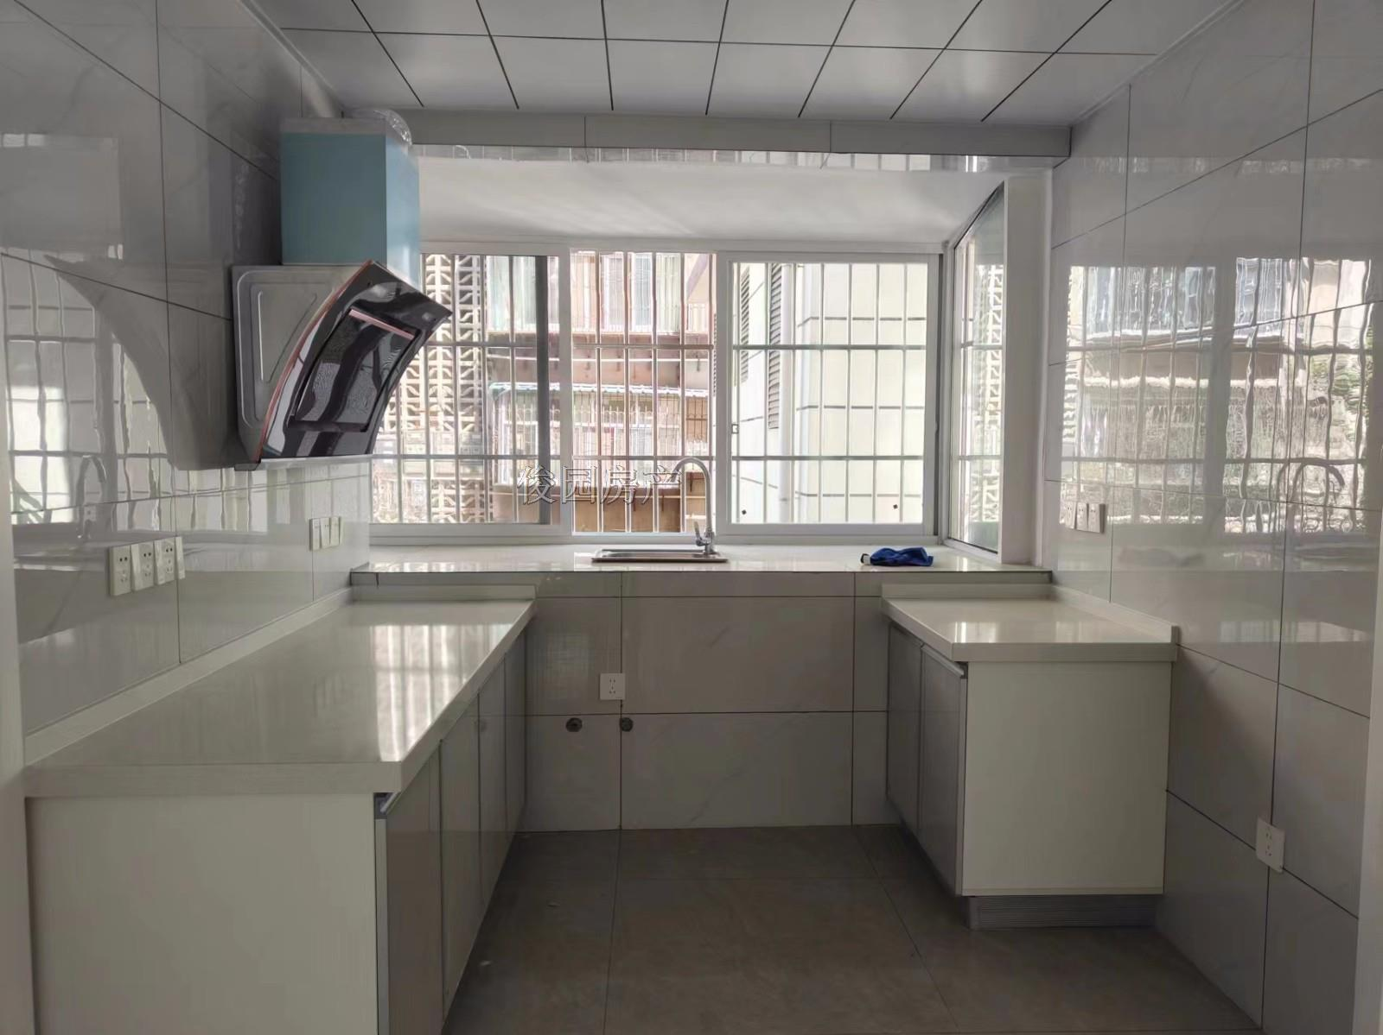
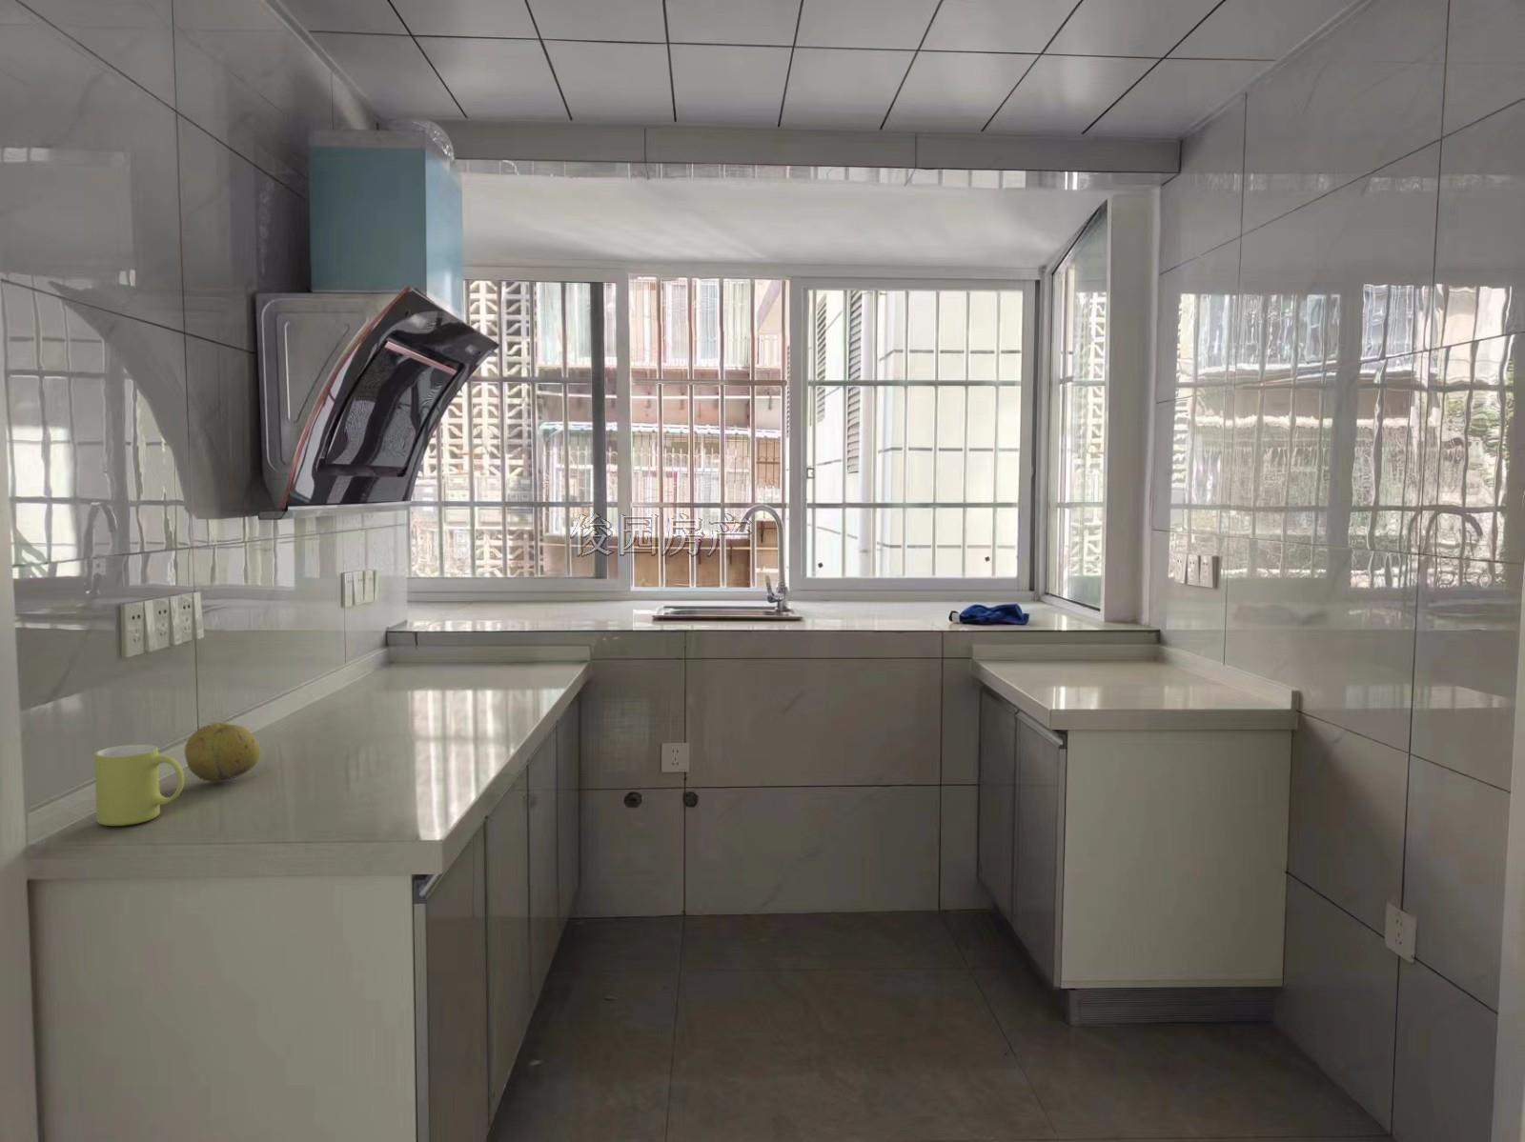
+ fruit (221, 751)
+ mug (142, 783)
